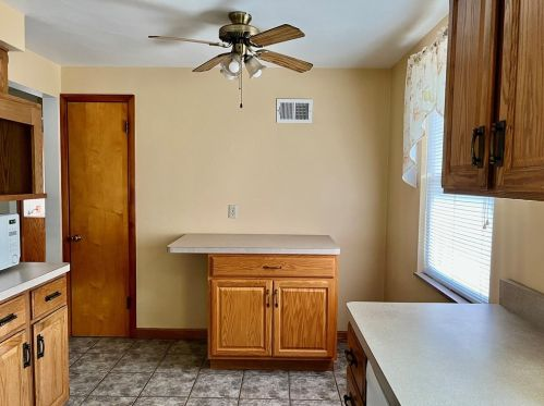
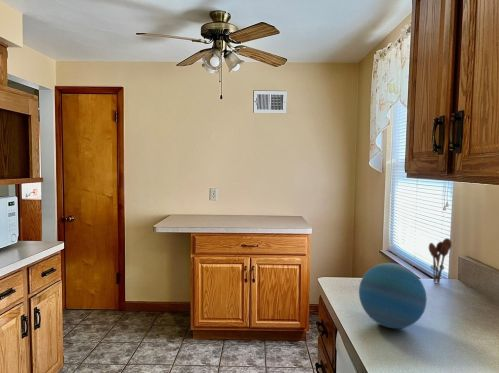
+ decorative orb (391, 294)
+ utensil holder (439, 260)
